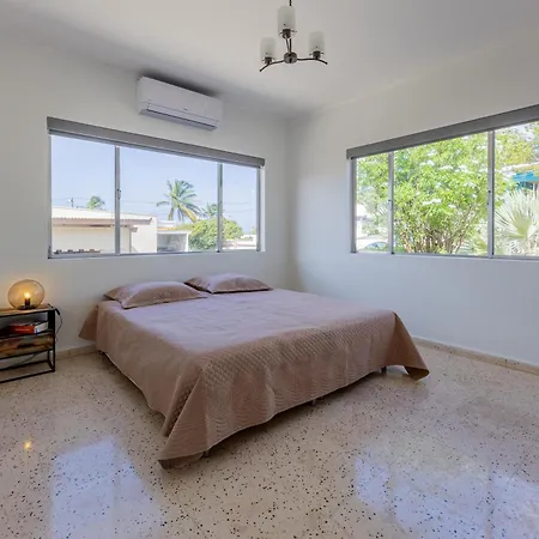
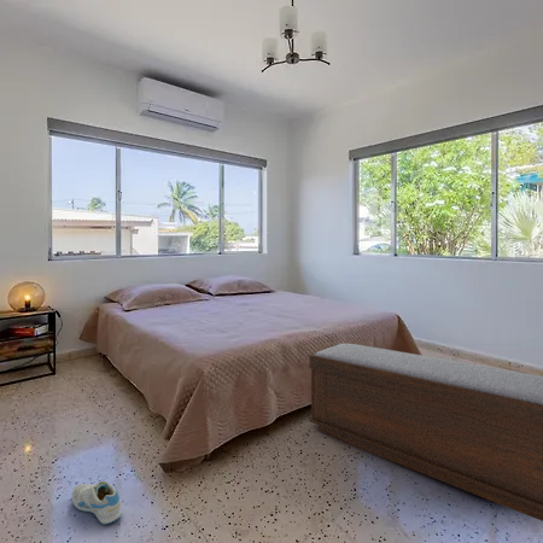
+ sneaker (95, 495)
+ bench (428, 409)
